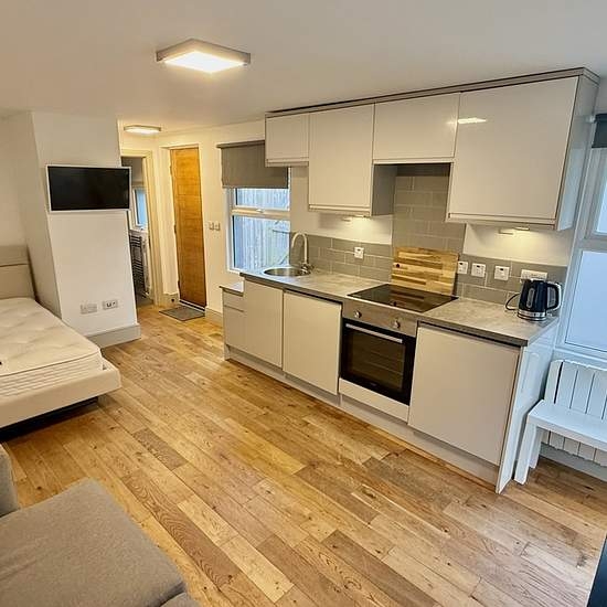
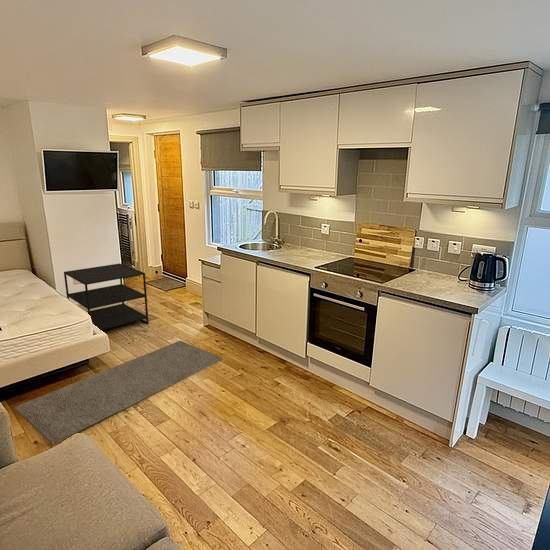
+ side table (106, 298)
+ rug (131, 380)
